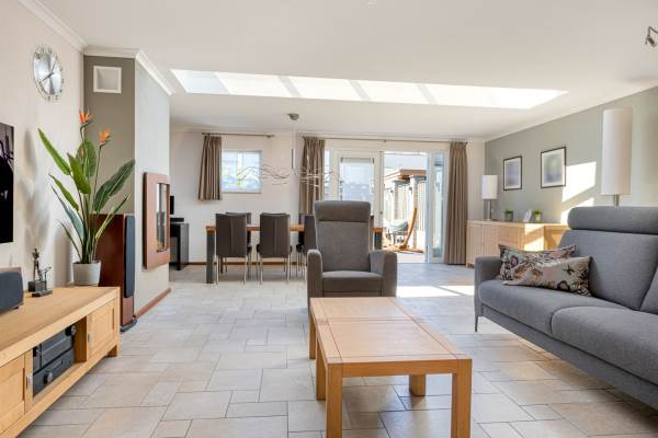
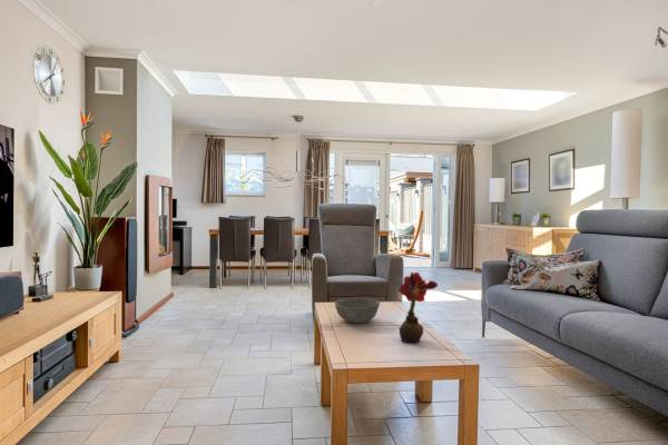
+ bowl (356, 310)
+ flower (414, 304)
